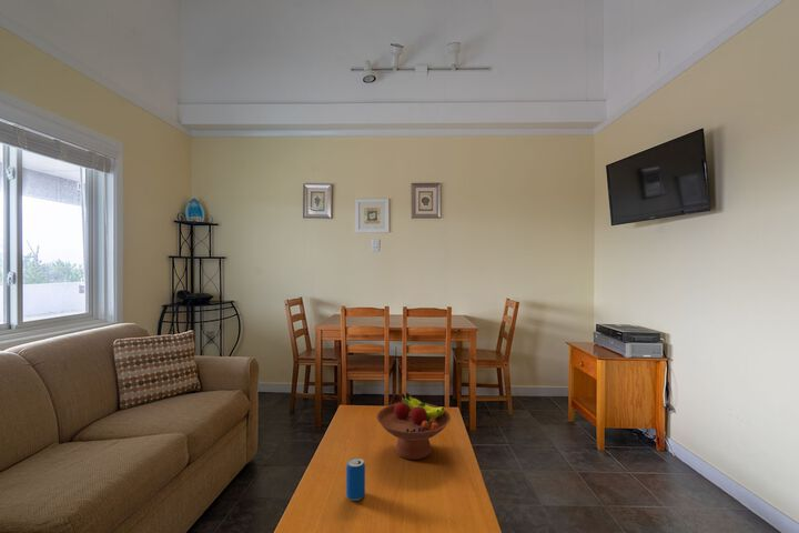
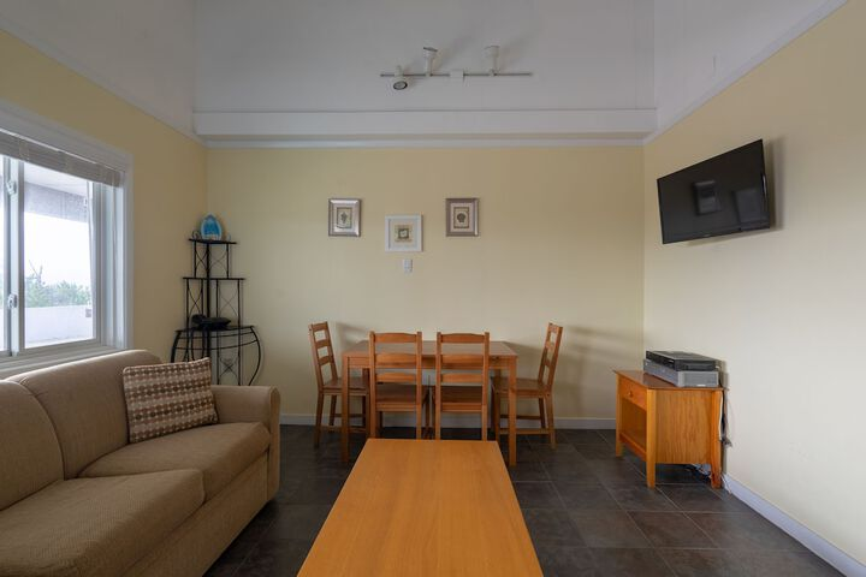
- fruit bowl (413, 426)
- beverage can (355, 479)
